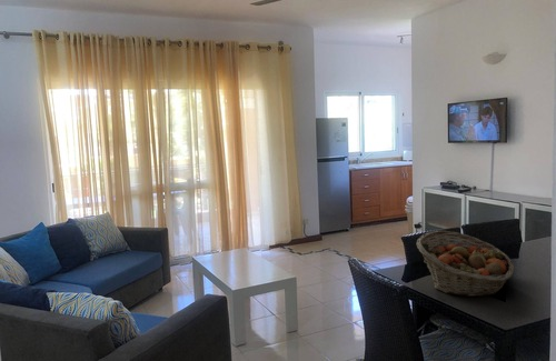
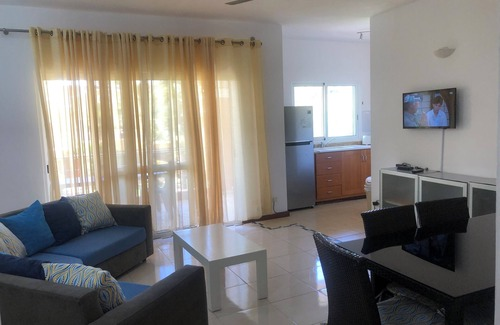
- fruit basket (464, 261)
